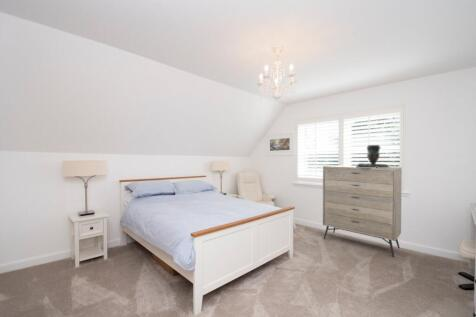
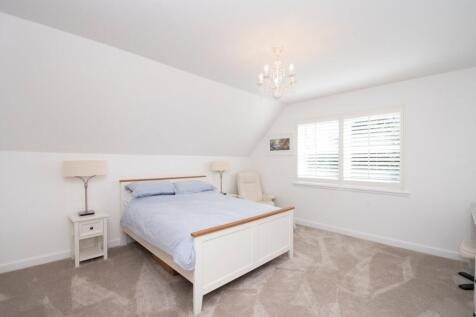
- dresser (359, 205)
- decorative urn (370, 156)
